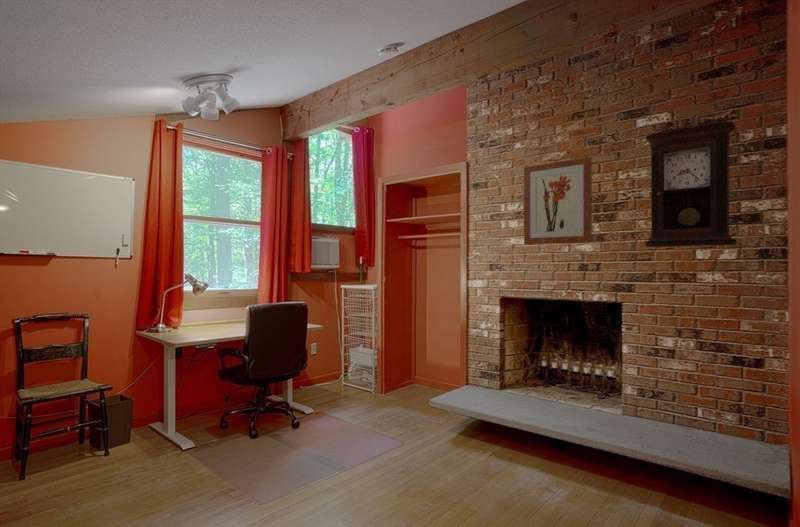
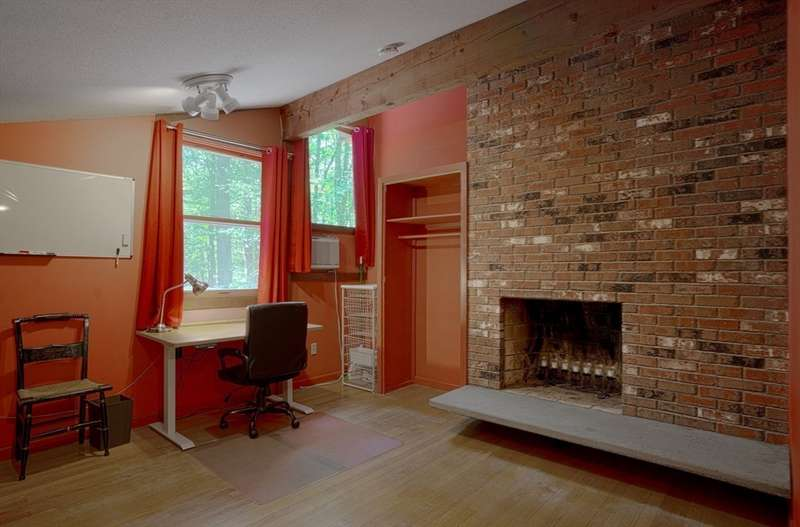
- wall art (556, 203)
- pendulum clock (687, 188)
